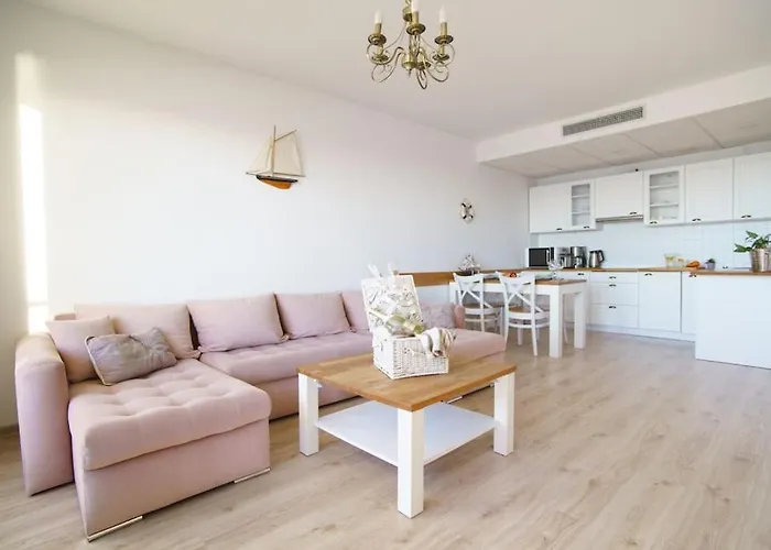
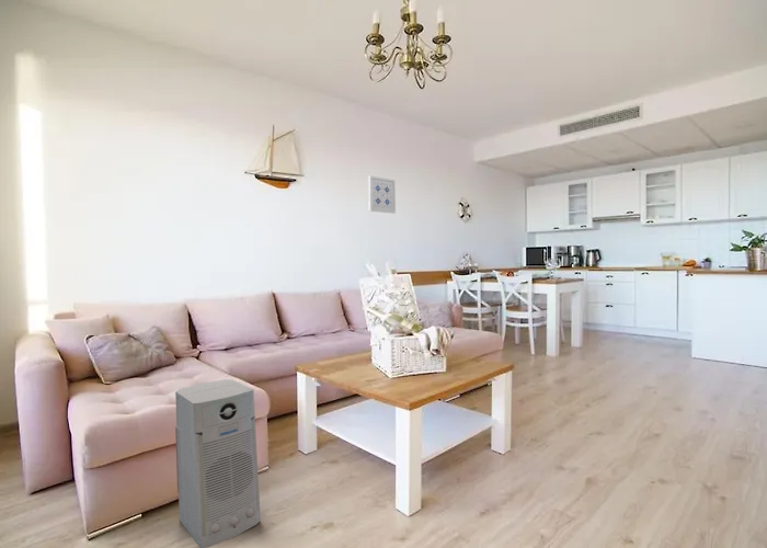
+ wall art (381, 195)
+ air purifier (216, 455)
